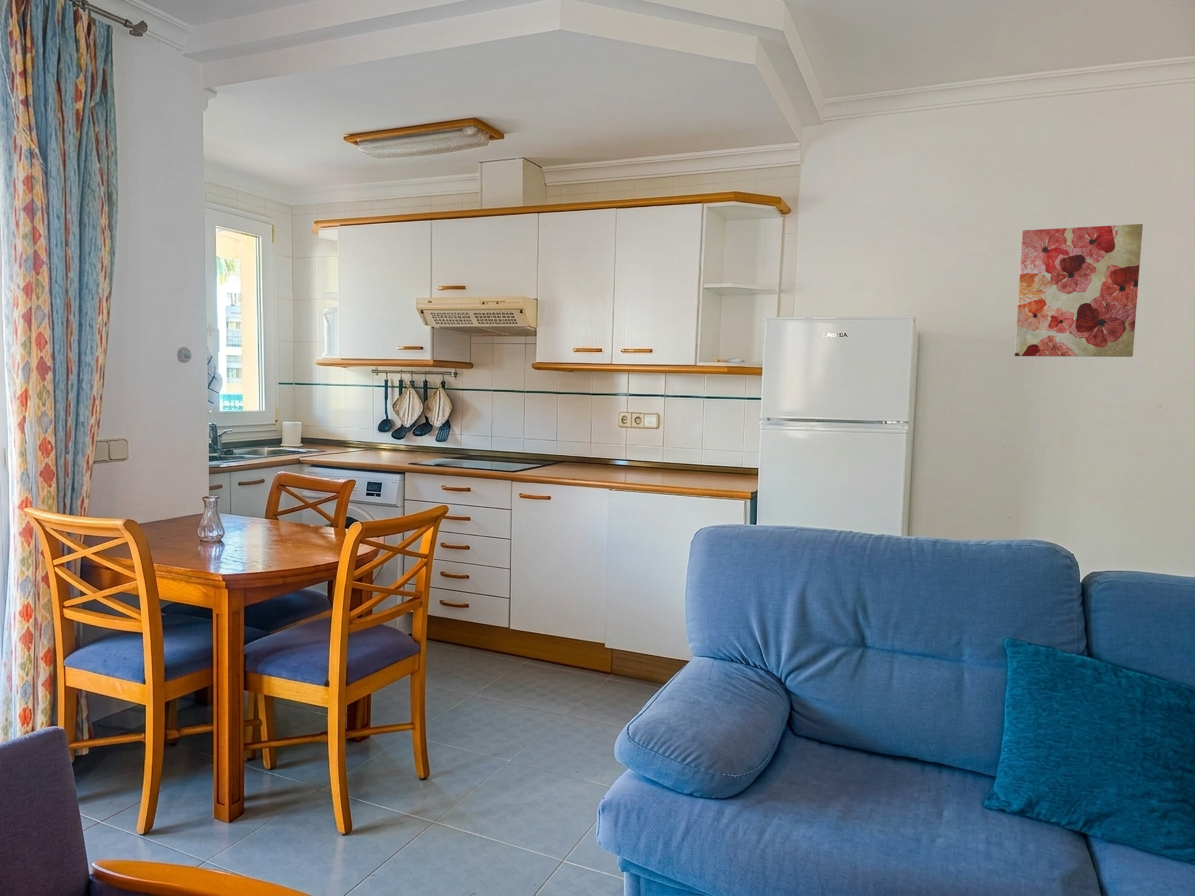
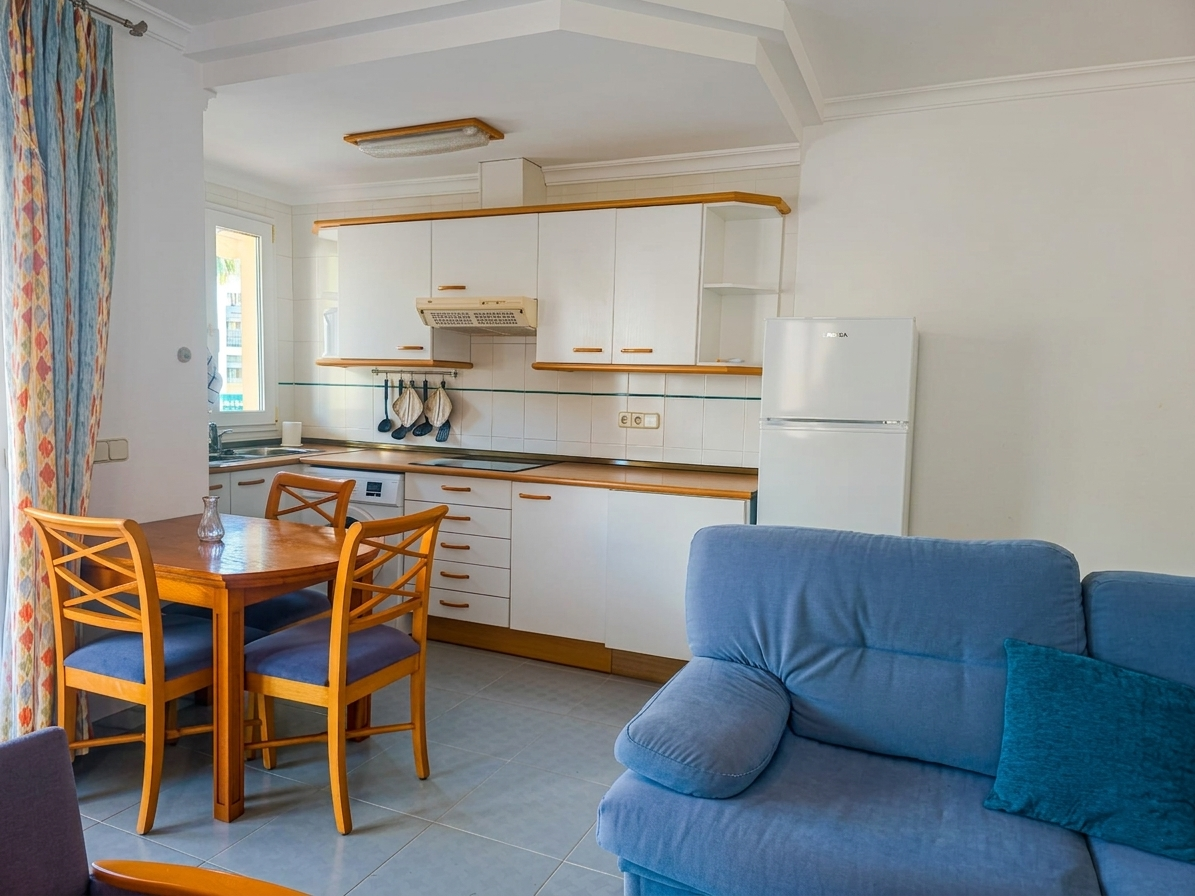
- wall art (1076, 292)
